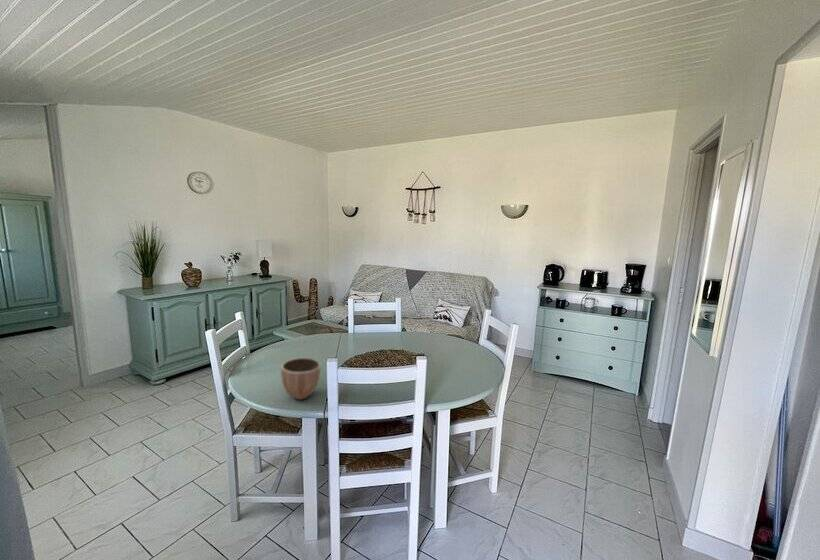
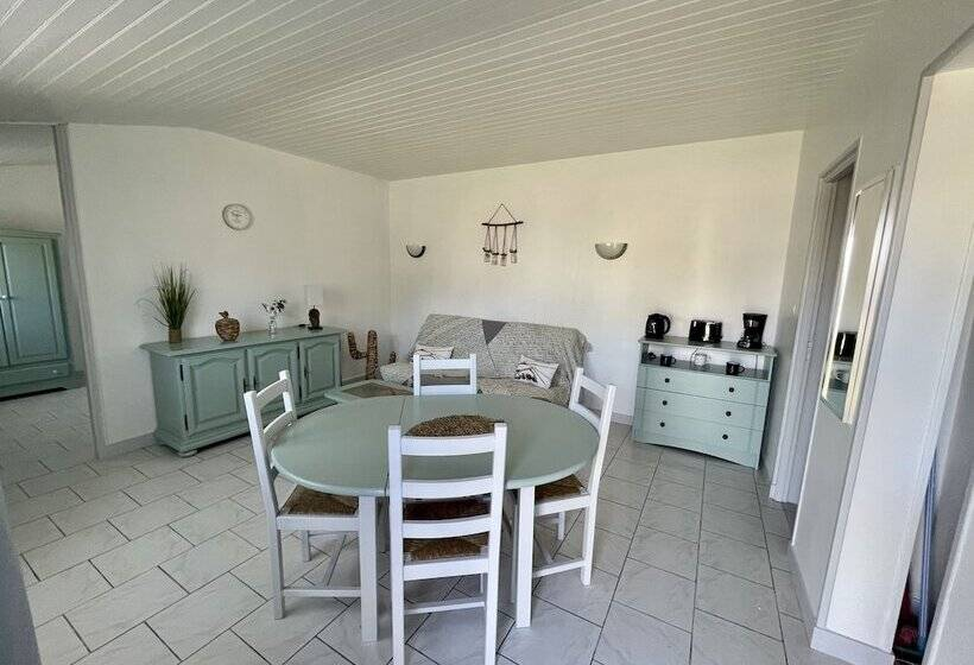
- decorative bowl (301, 380)
